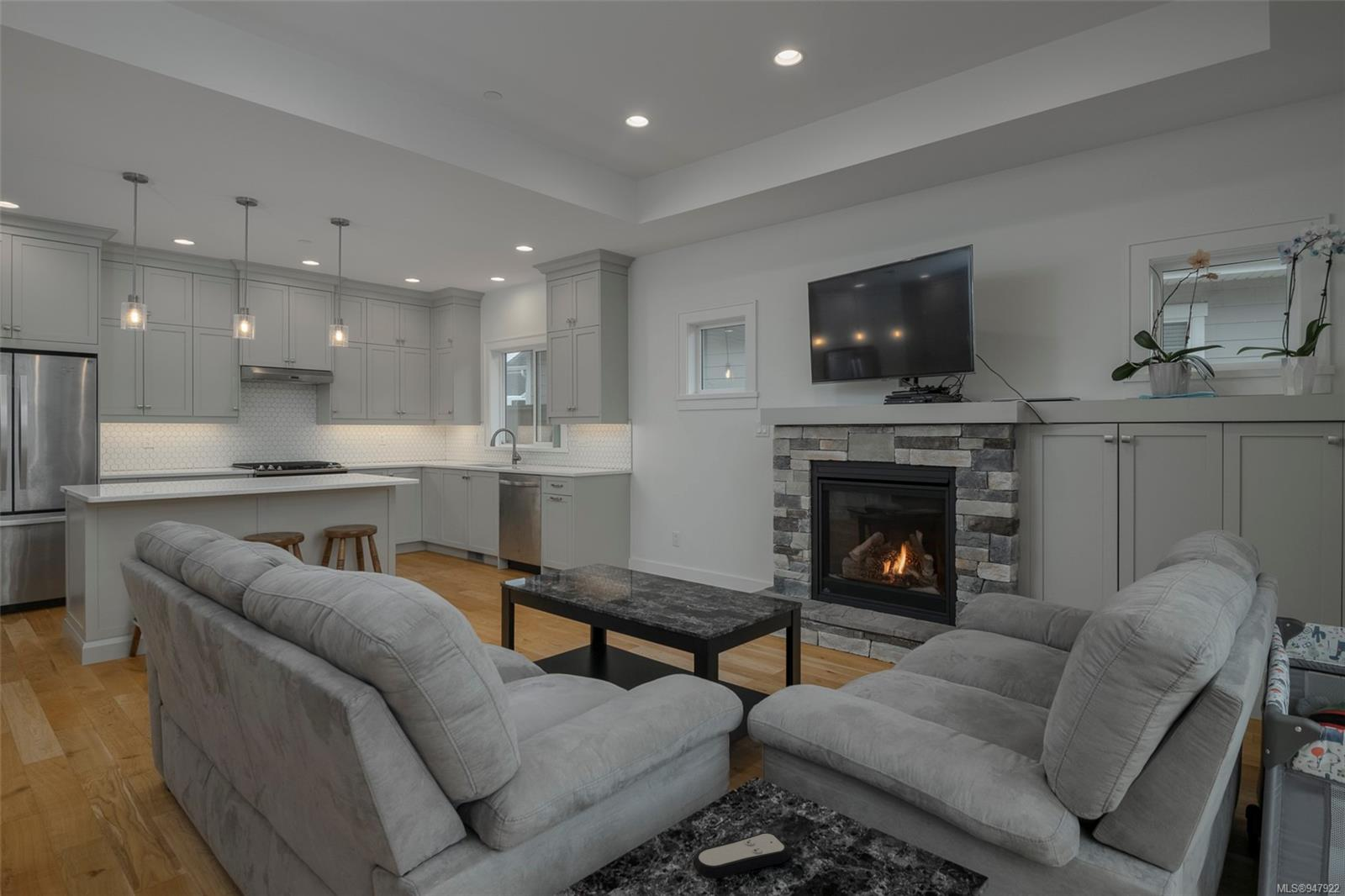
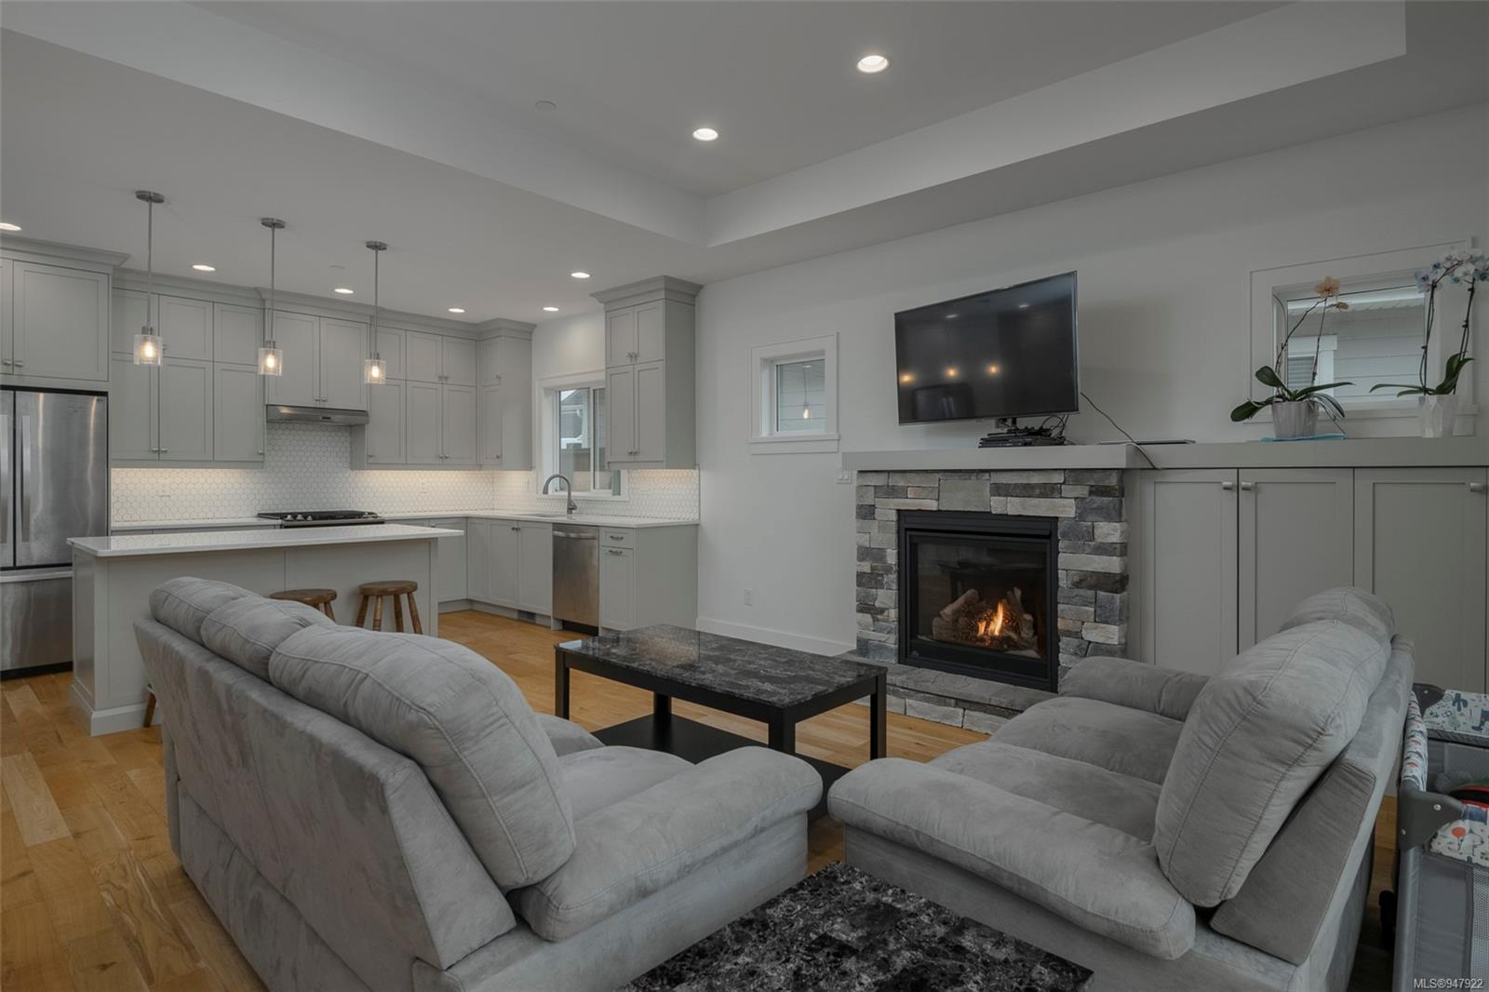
- remote control (741, 855)
